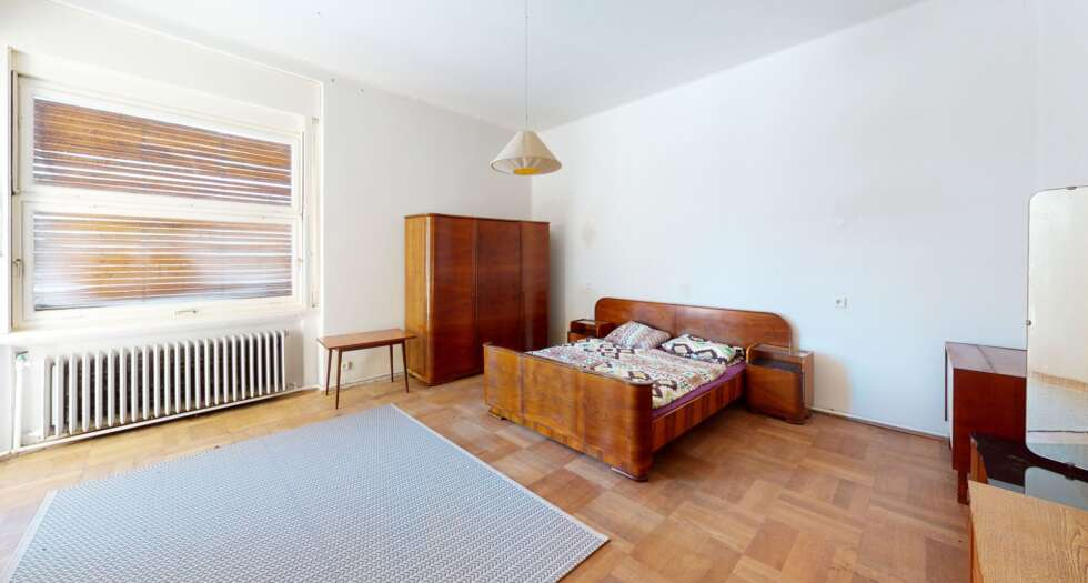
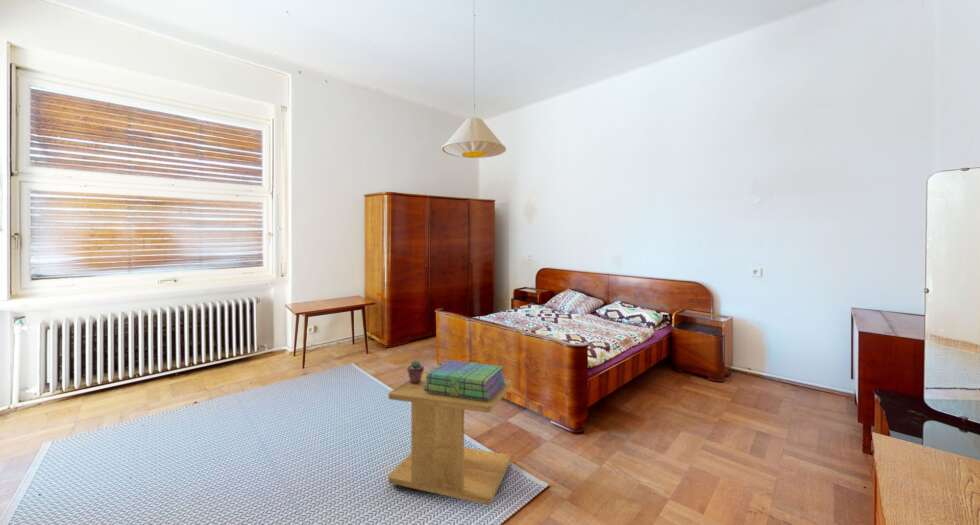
+ side table (452, 429)
+ potted succulent (415, 370)
+ stack of books (466, 378)
